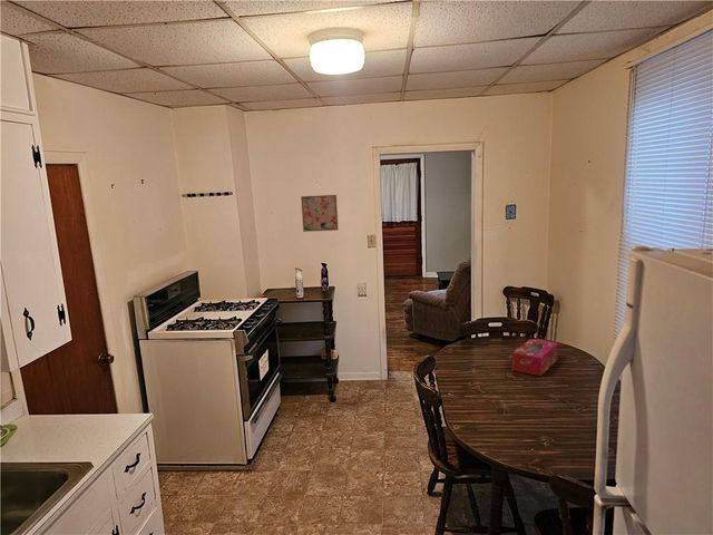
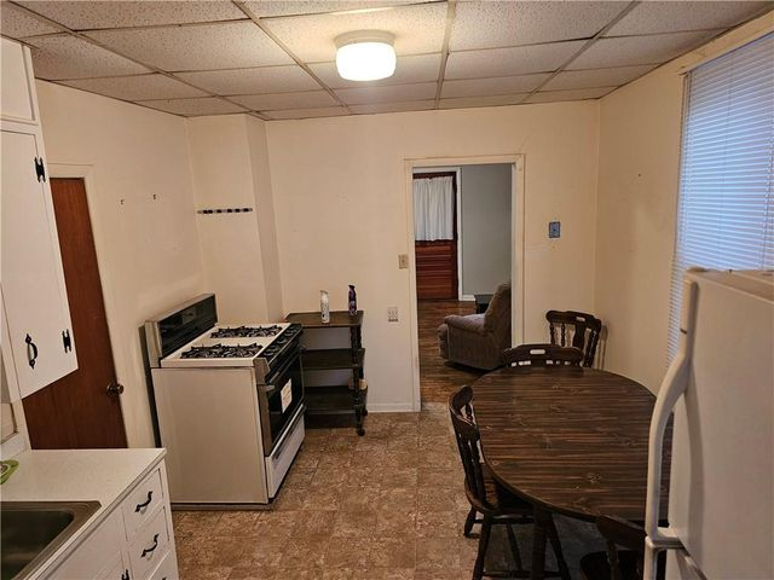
- tissue box (535, 356)
- wall art (320, 213)
